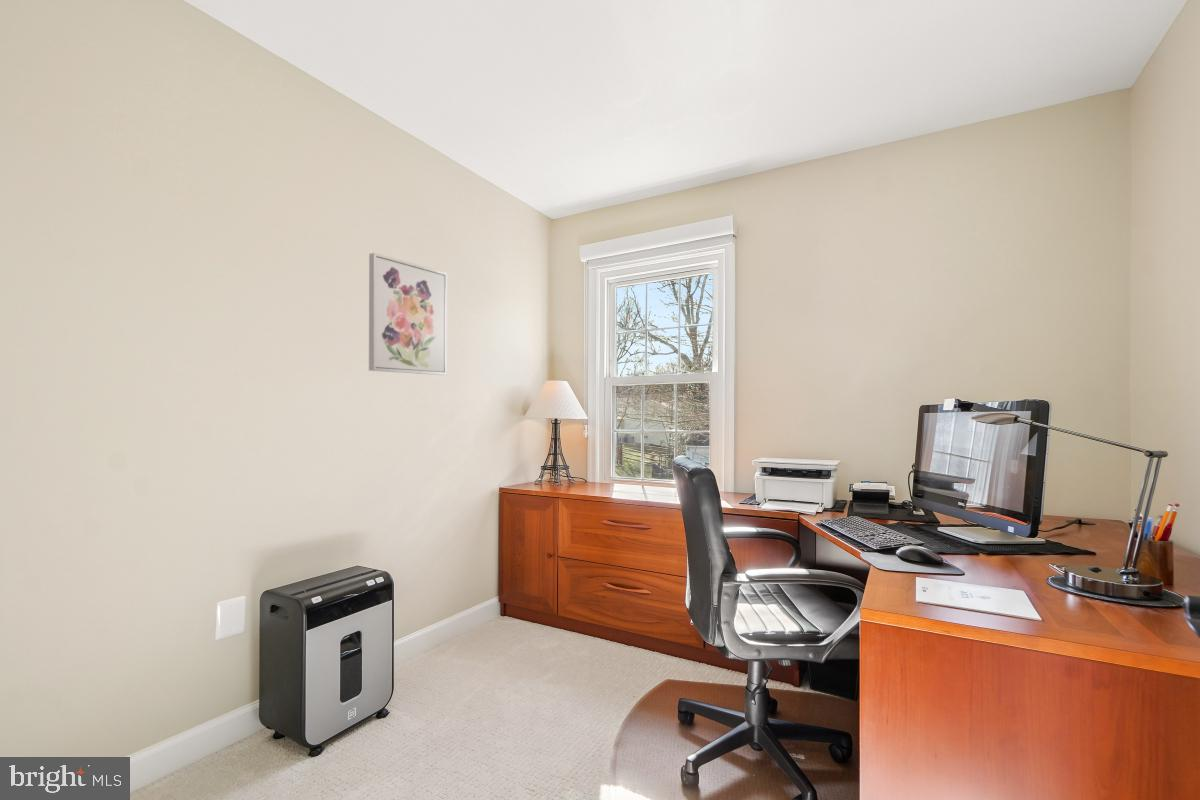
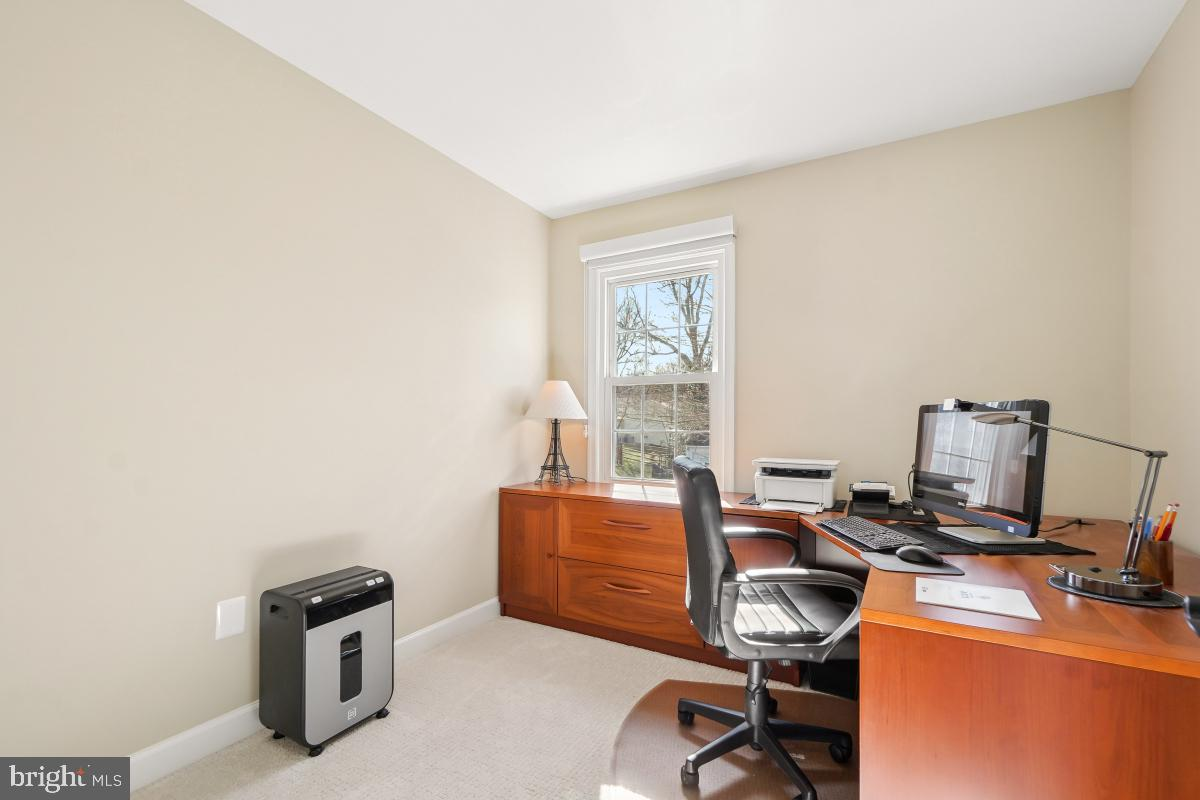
- wall art (410, 318)
